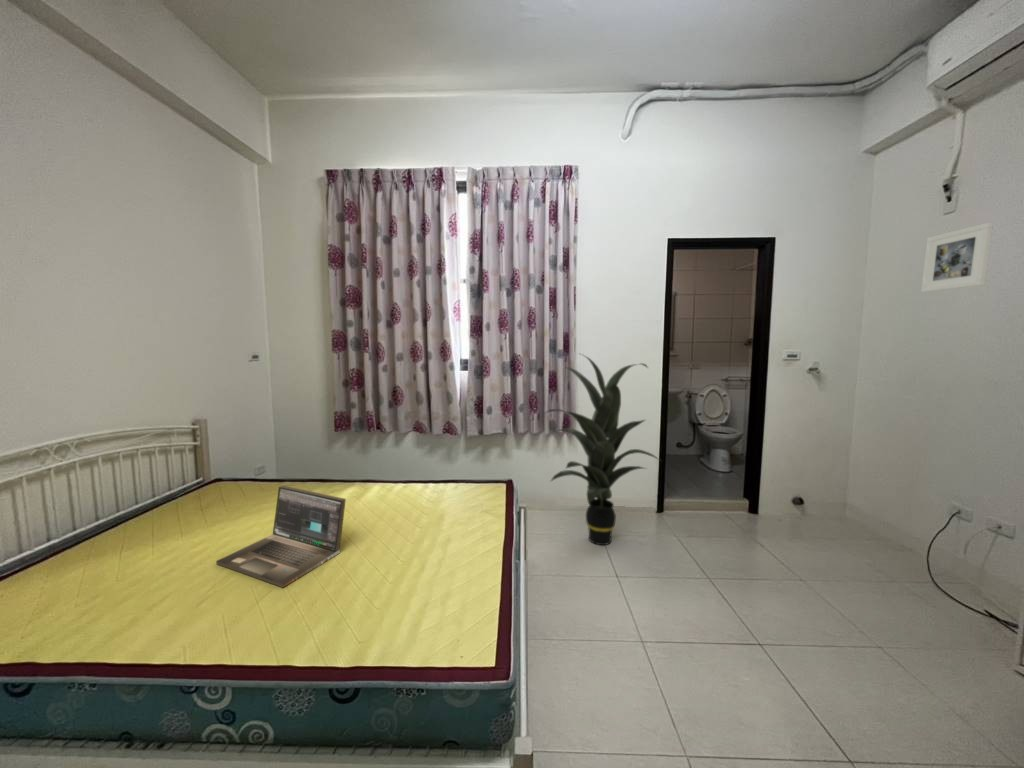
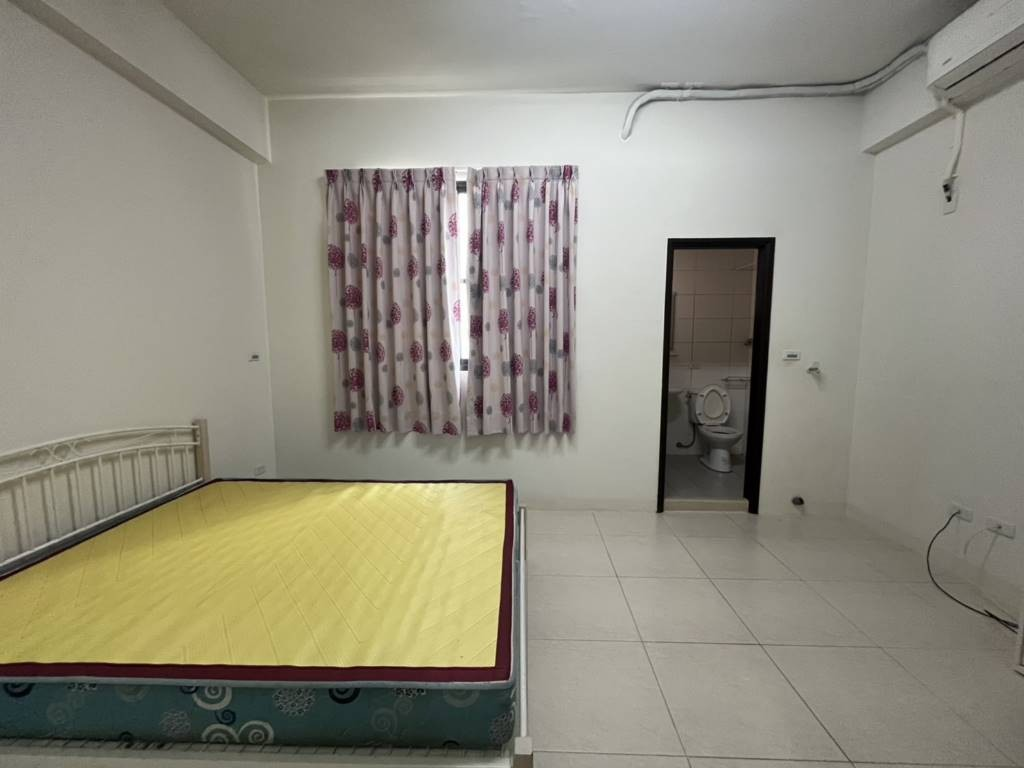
- indoor plant (595, 447)
- laptop (283, 530)
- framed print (954, 260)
